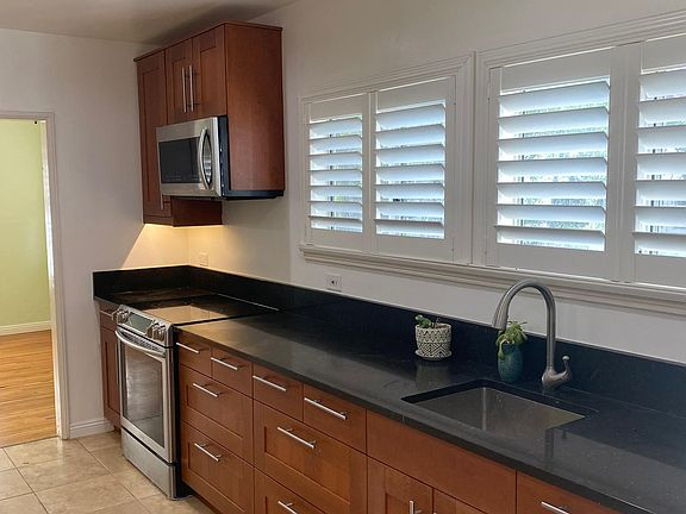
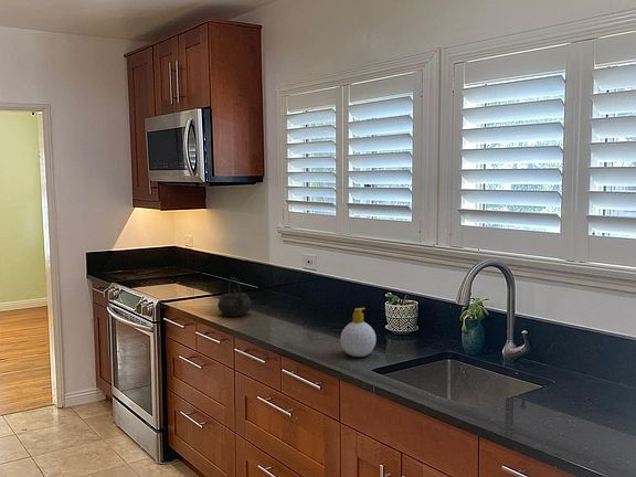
+ kettle (235, 296)
+ soap bottle (358, 331)
